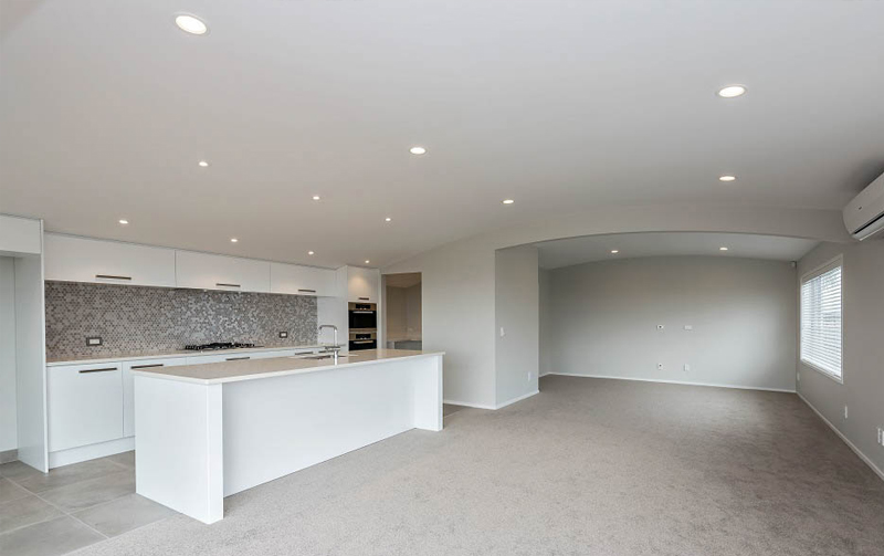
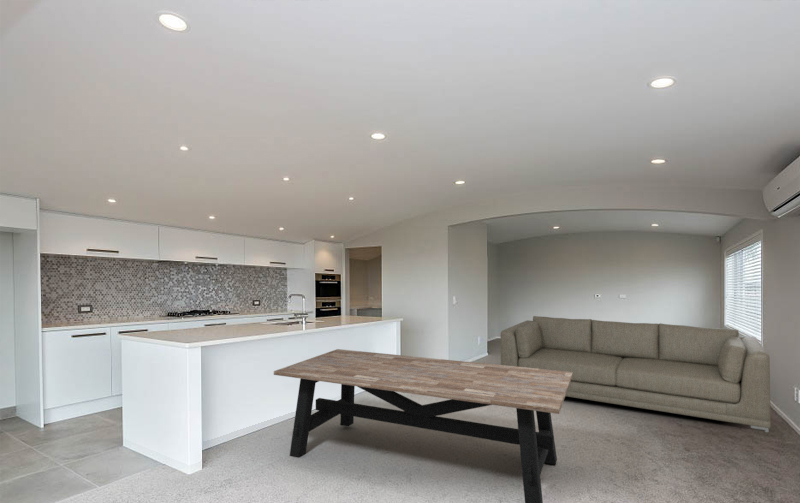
+ dining table (421, 415)
+ sofa (621, 363)
